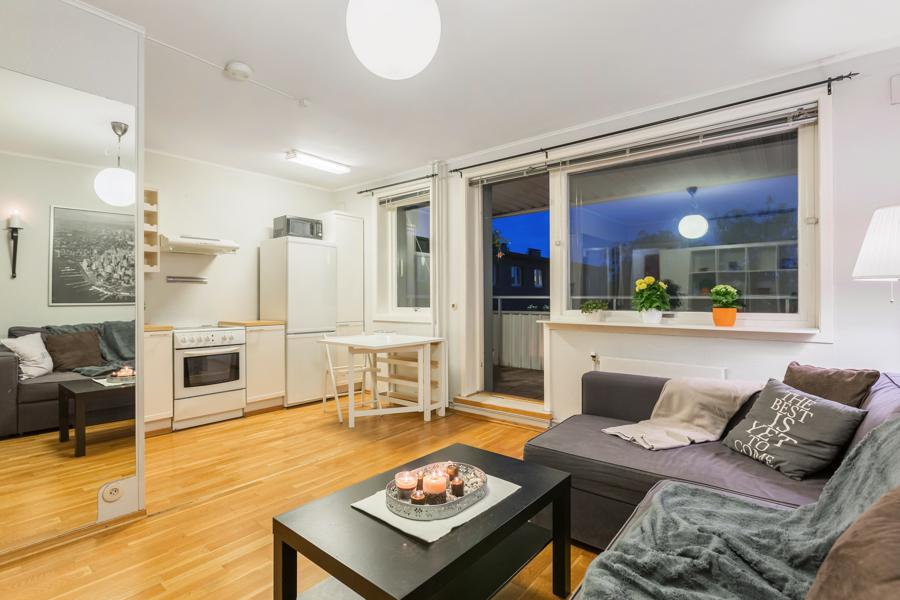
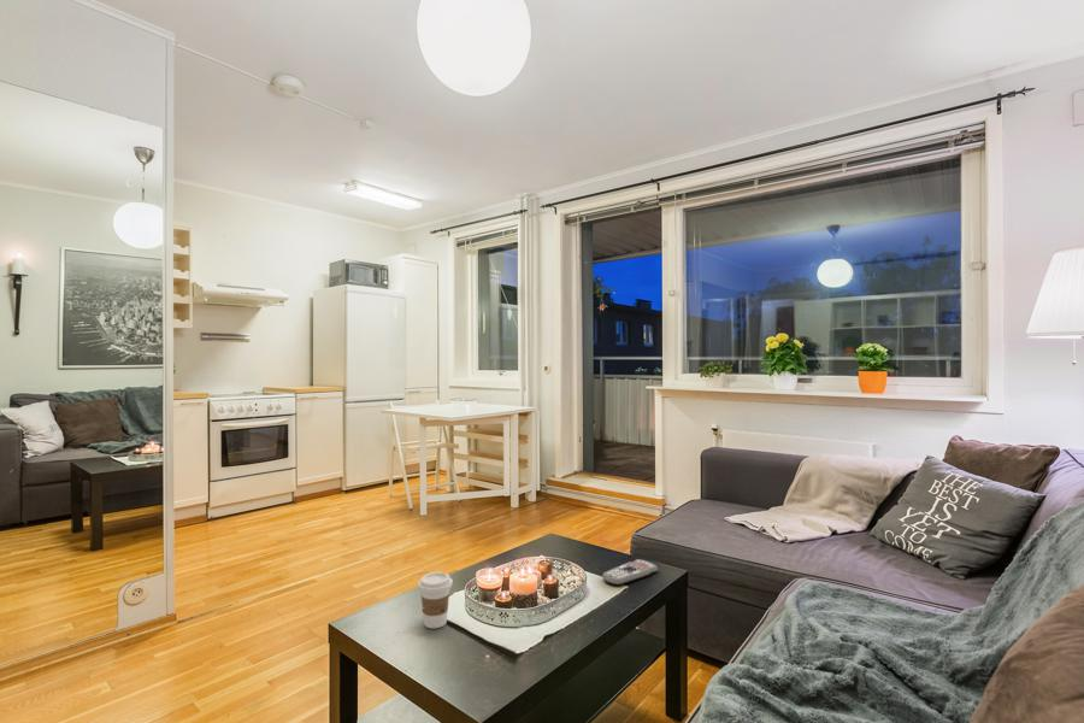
+ remote control (629, 572)
+ coffee cup (435, 600)
